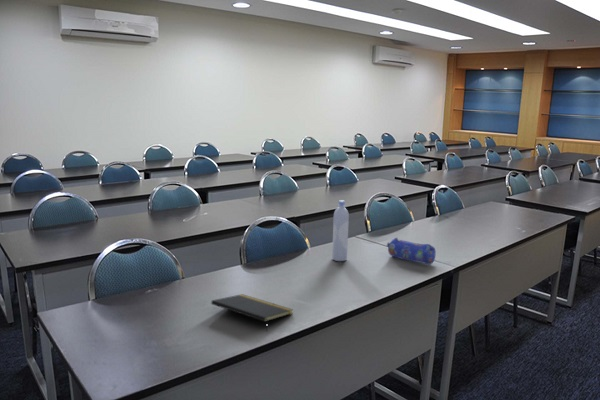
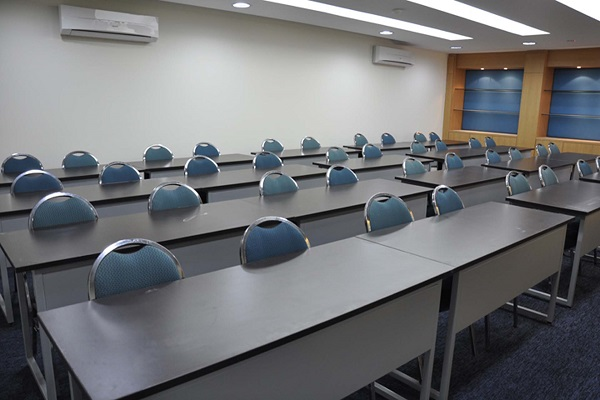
- bottle (340, 230)
- pencil case (411, 250)
- notepad (252, 306)
